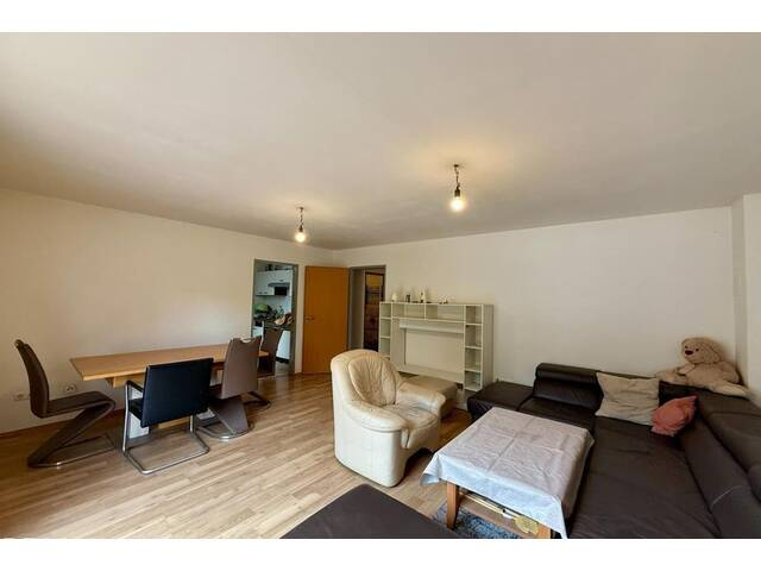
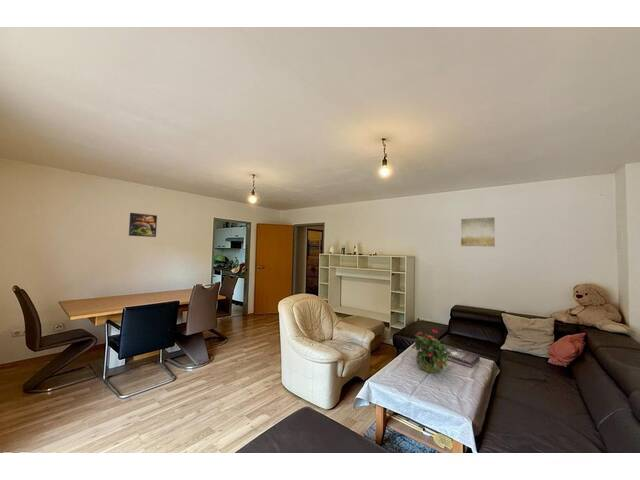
+ first aid kit (456, 355)
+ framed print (143, 225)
+ potted plant (432, 351)
+ wall art (477, 232)
